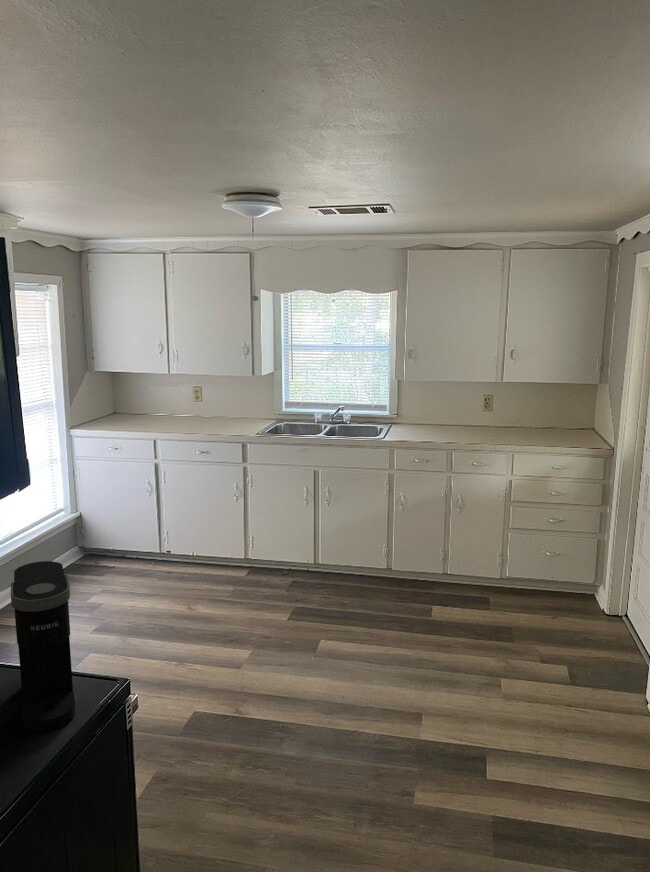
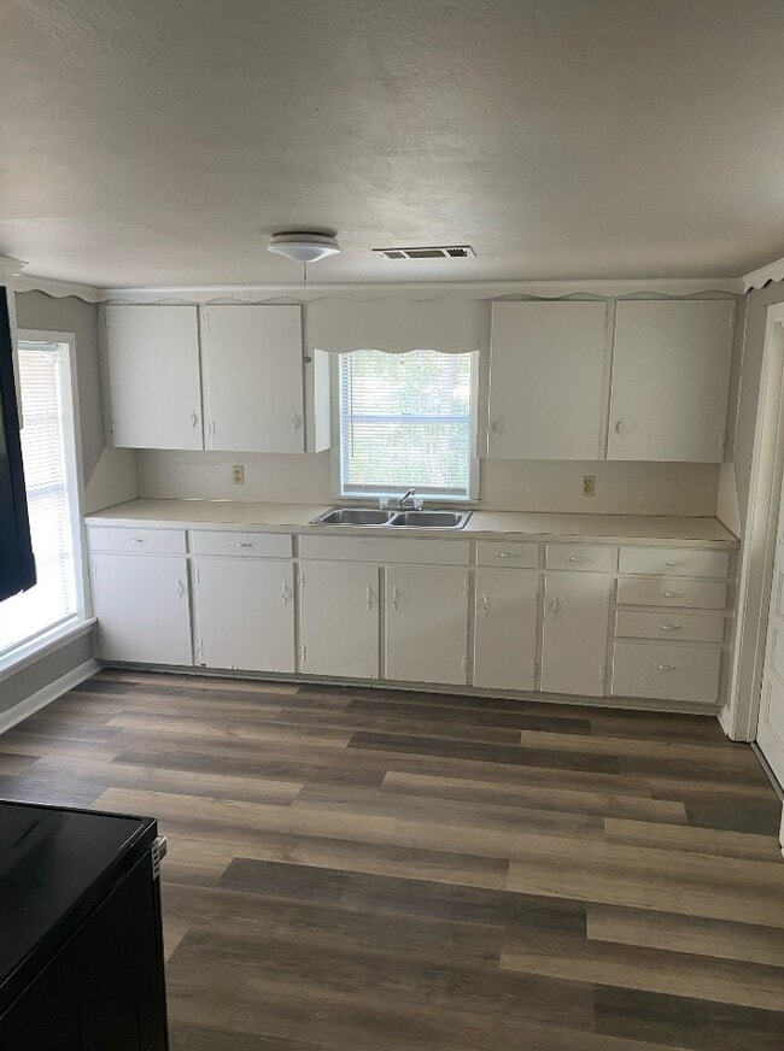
- coffee maker (44, 639)
